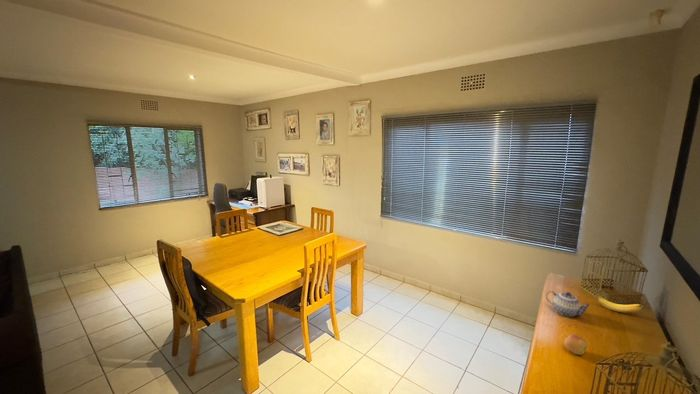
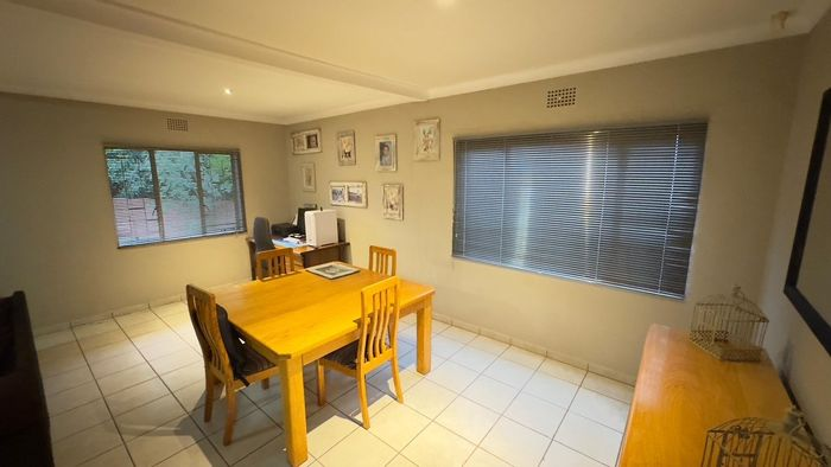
- banana (617, 304)
- teapot (566, 302)
- apple (574, 343)
